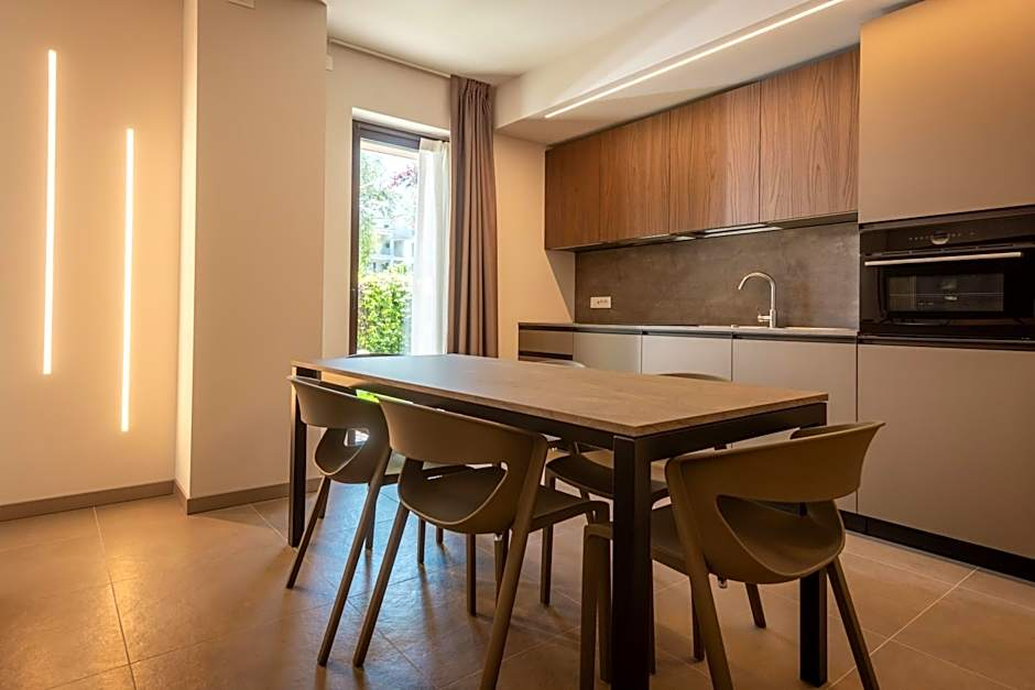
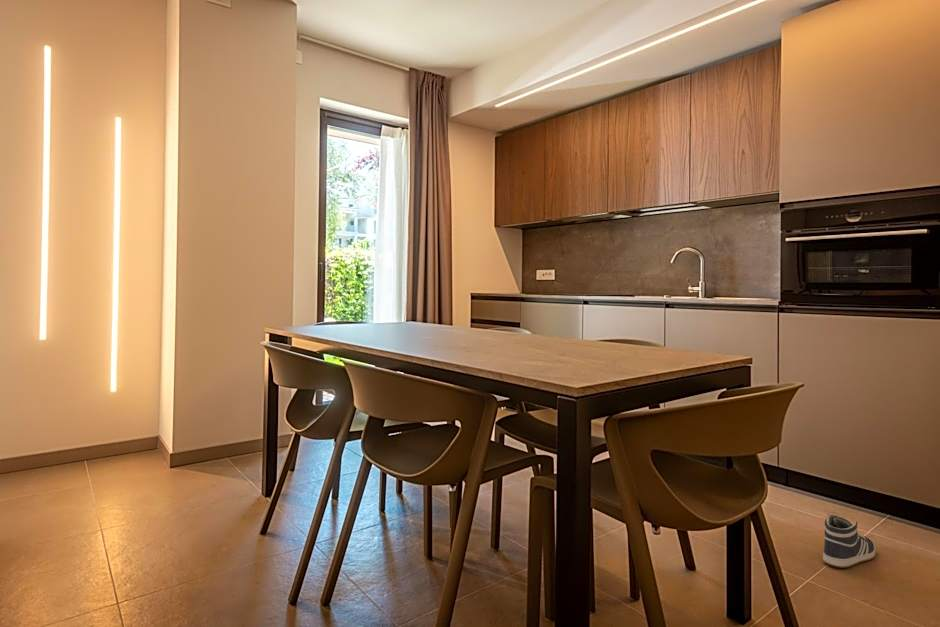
+ sneaker (850, 535)
